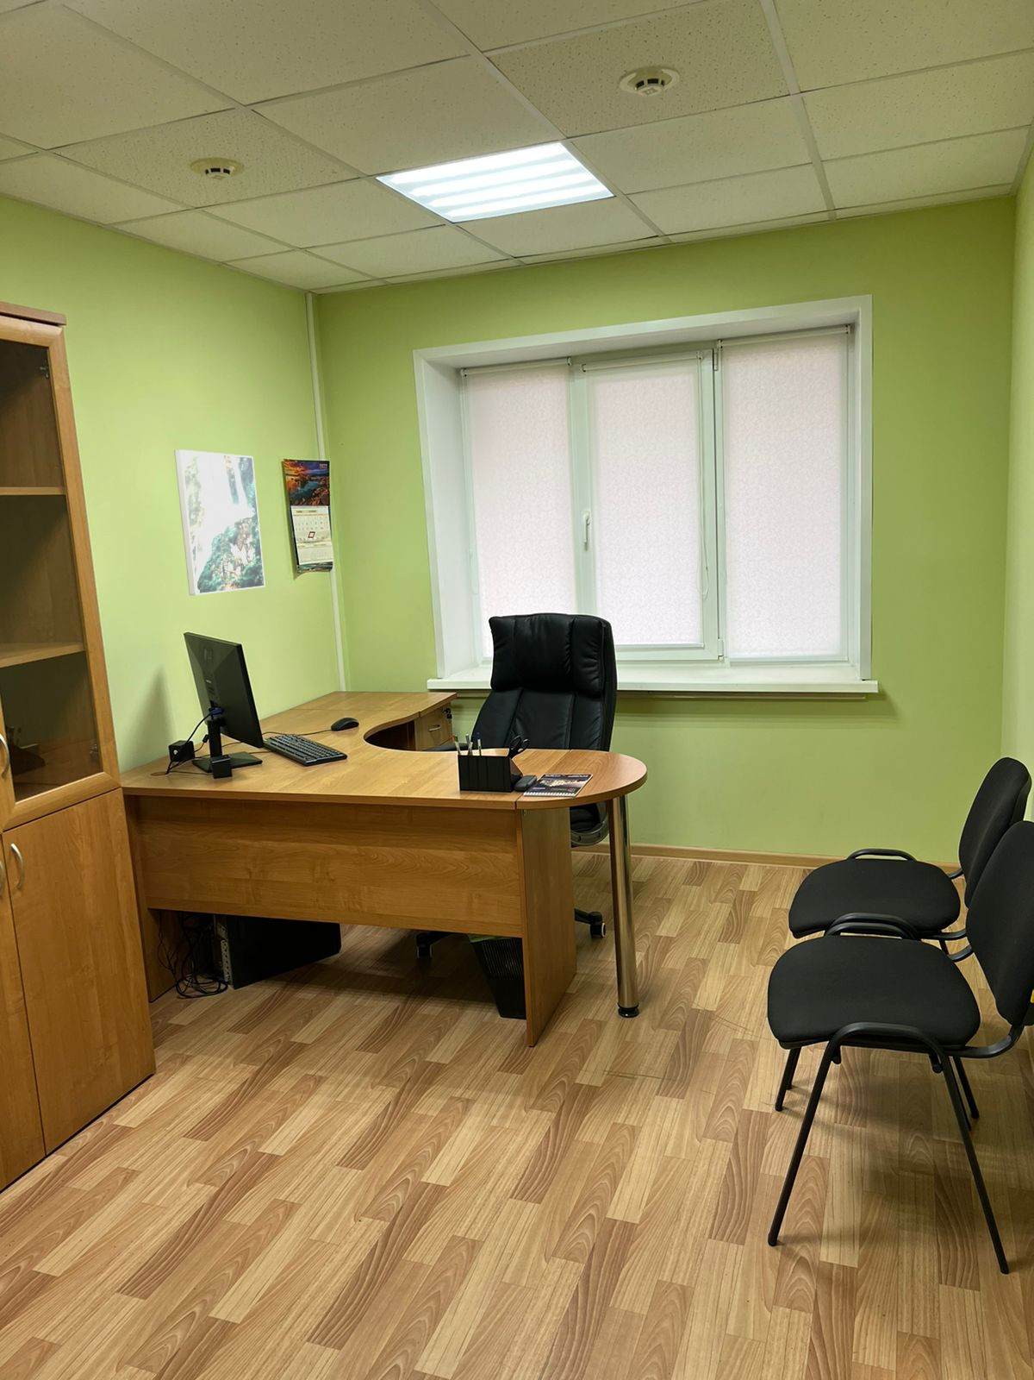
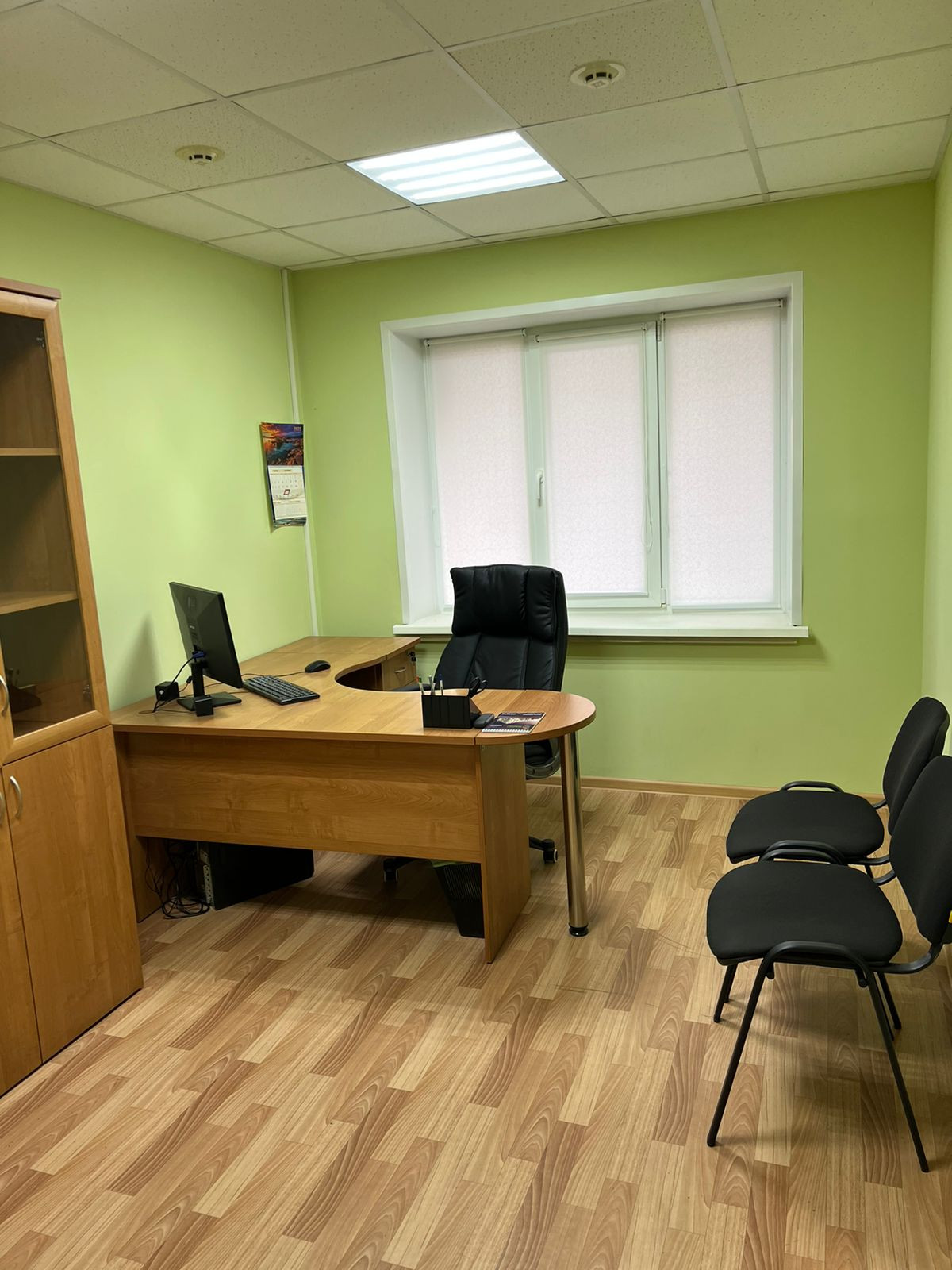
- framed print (223, 523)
